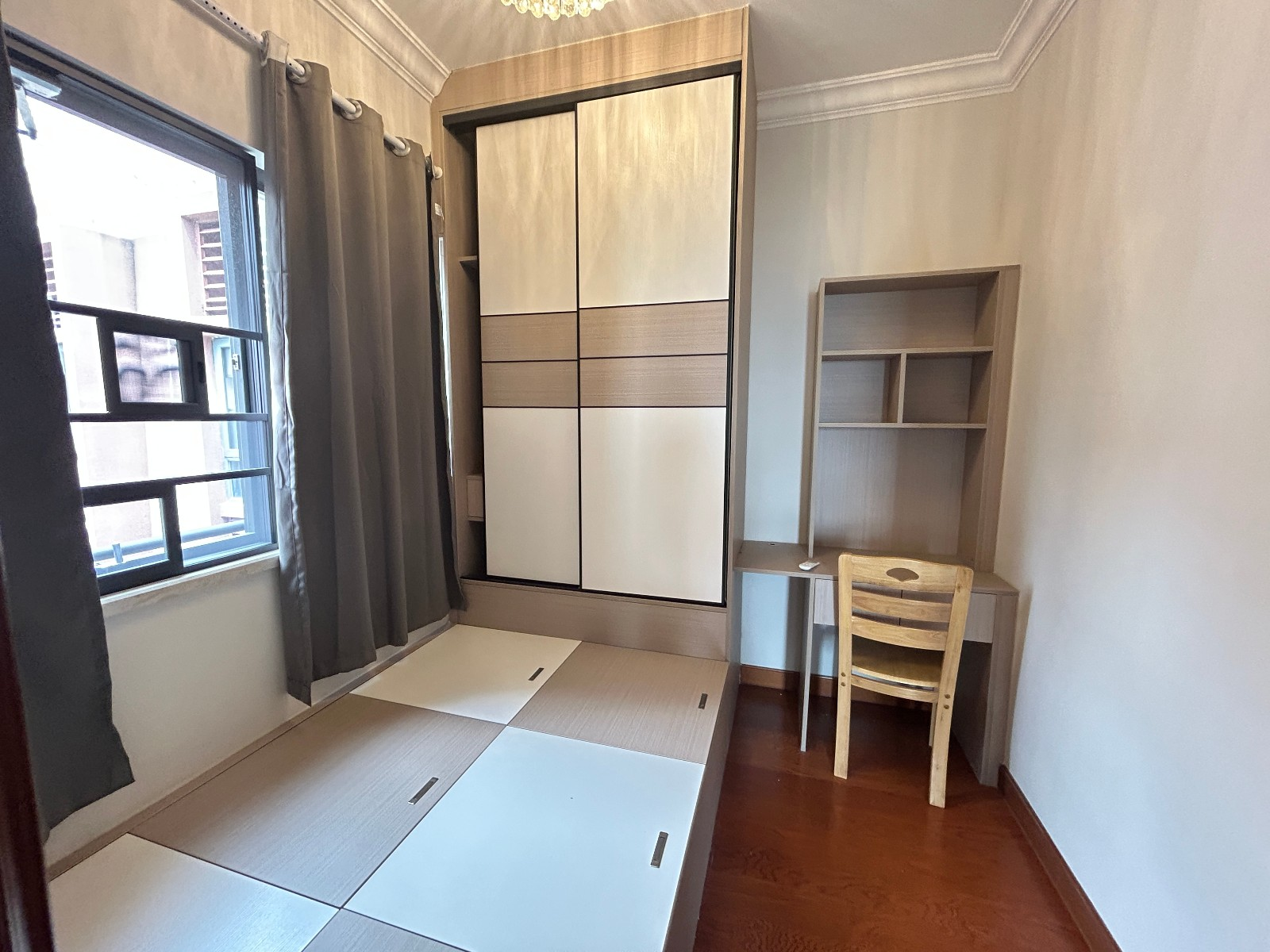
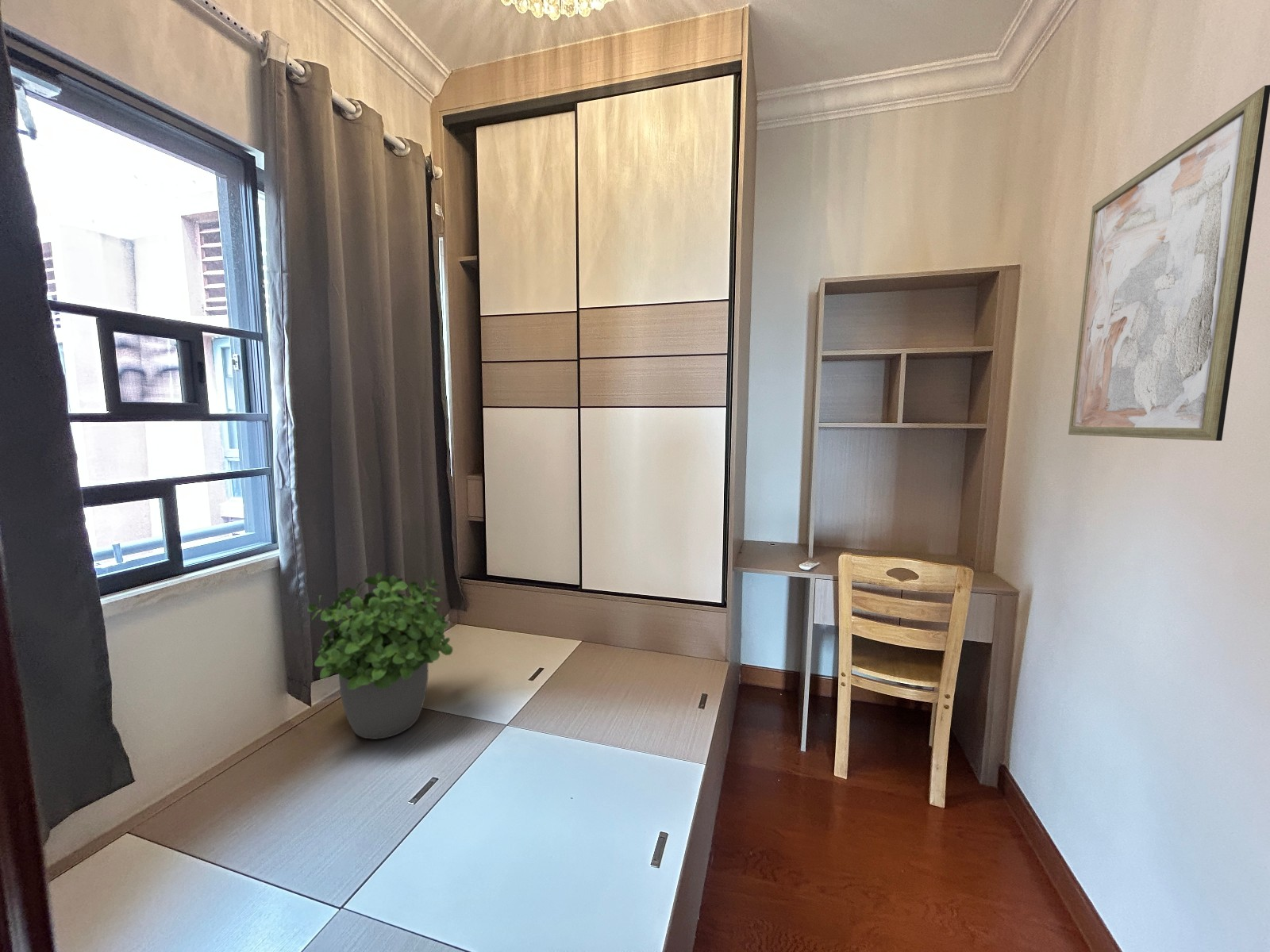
+ wall art (1143, 301)
+ potted plant (387, 649)
